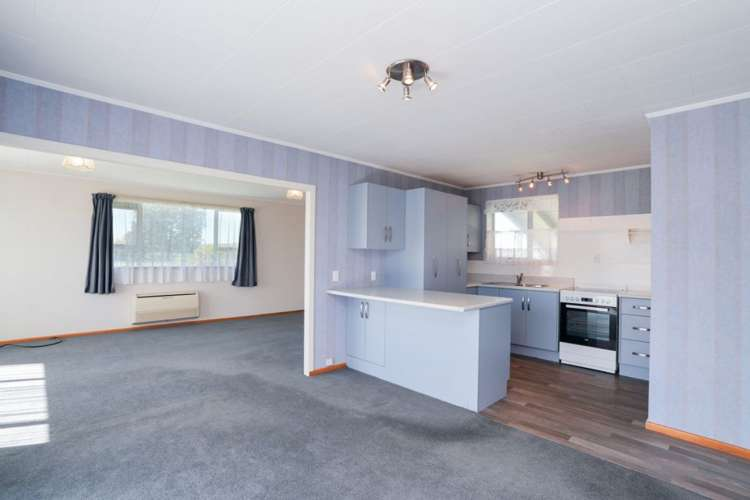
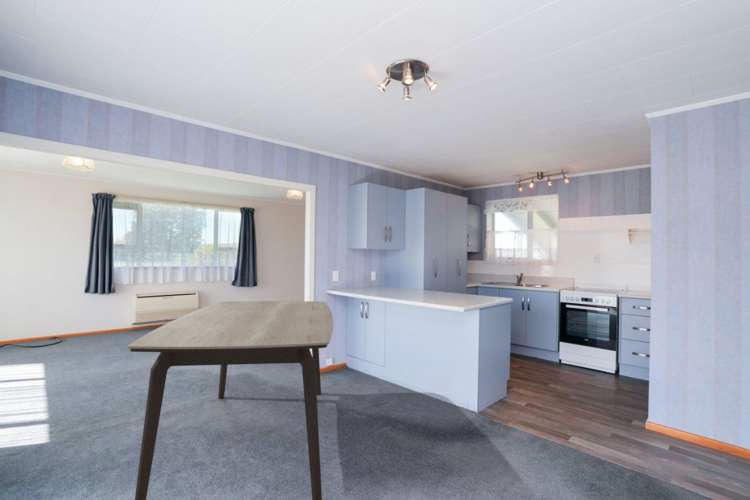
+ dining table (257, 363)
